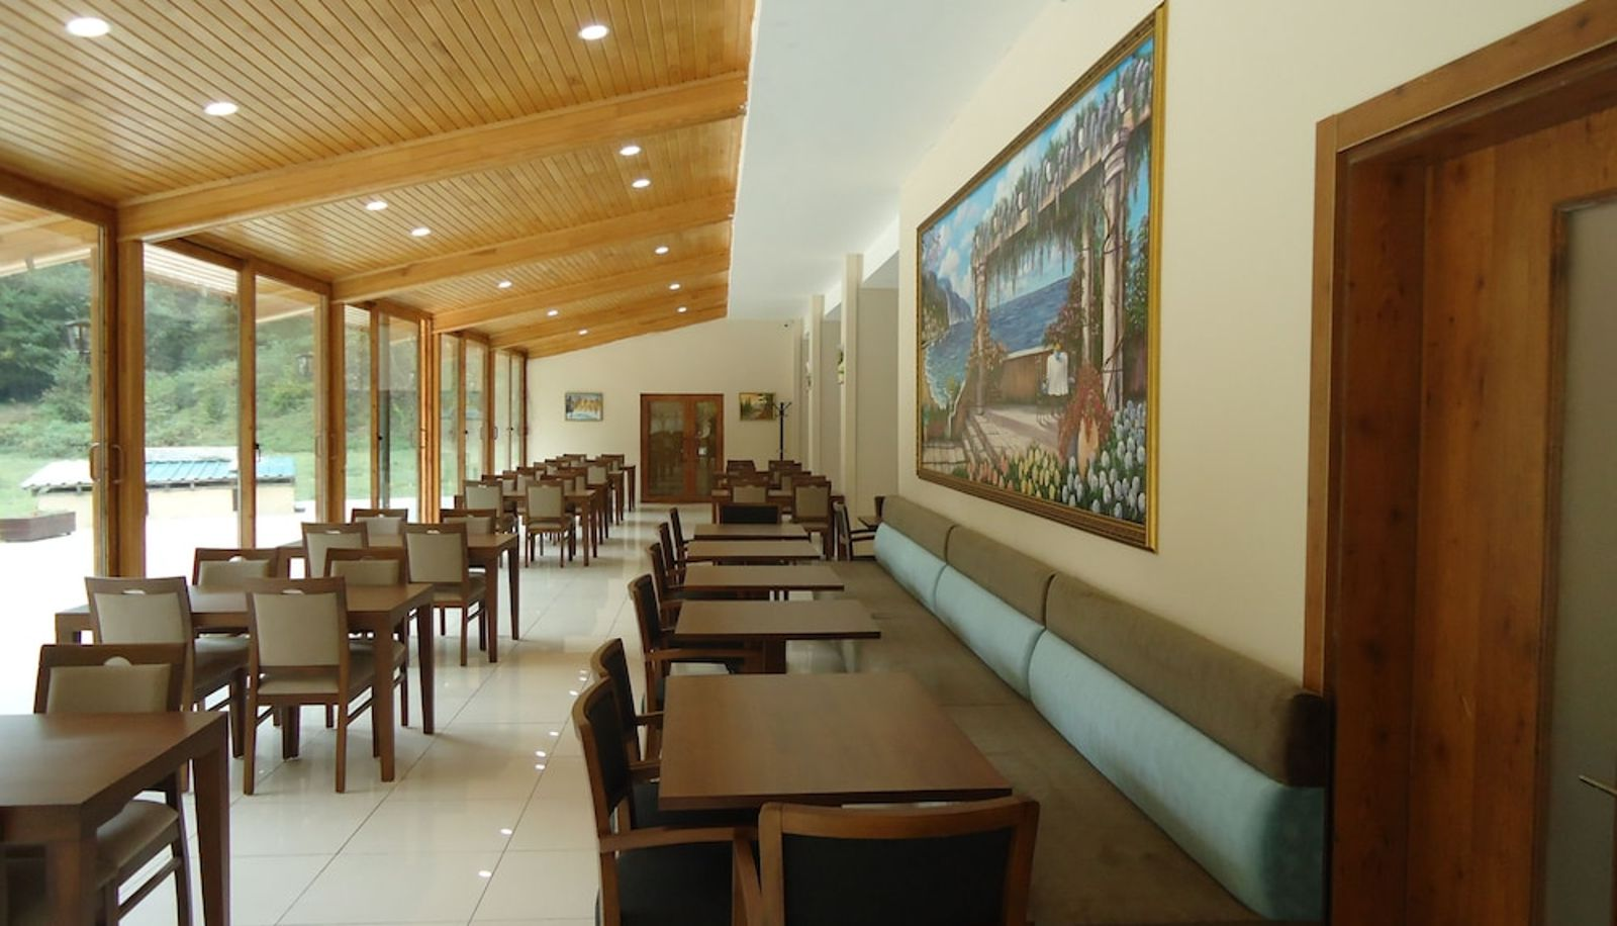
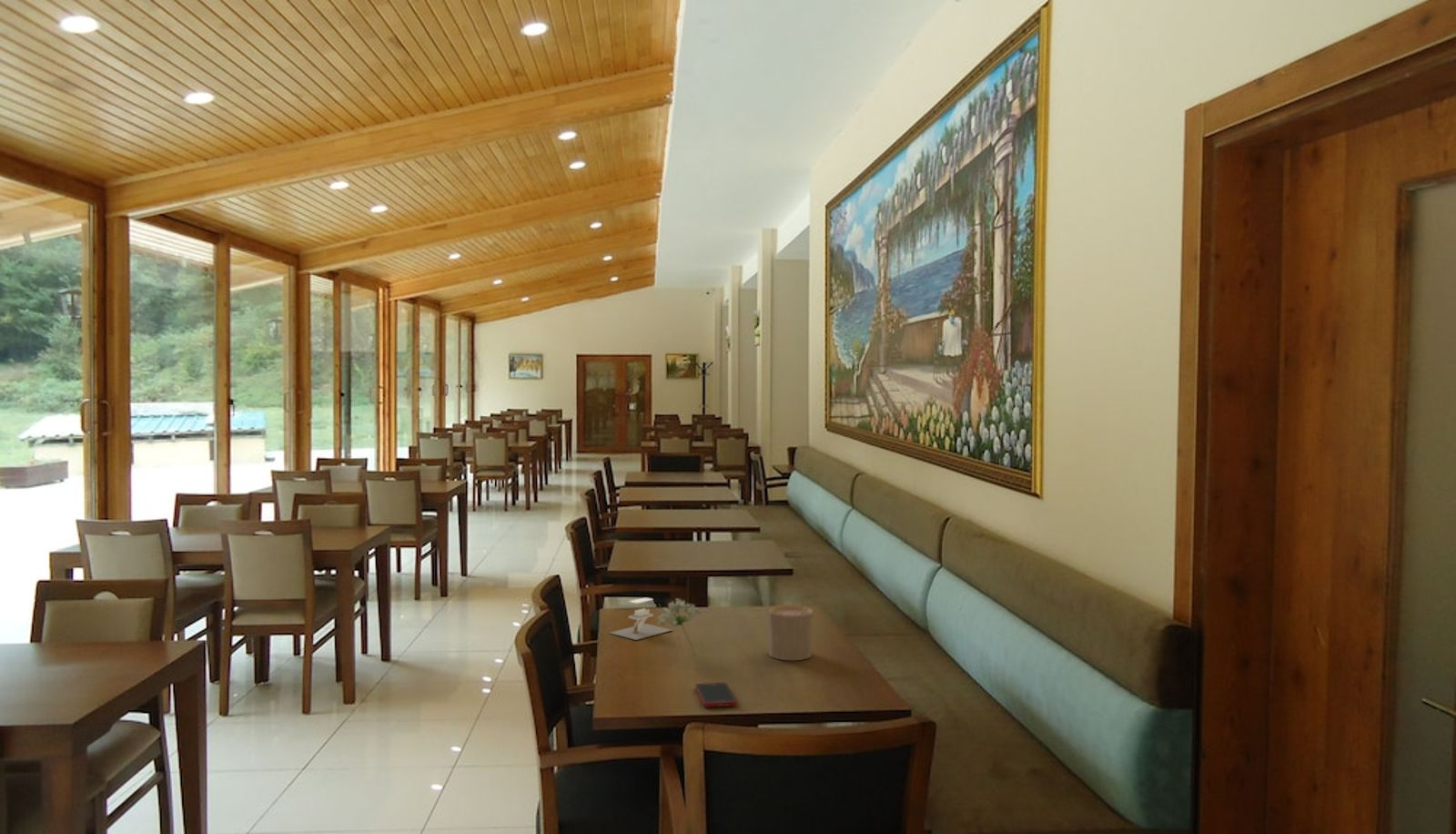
+ cup (790, 632)
+ cell phone (715, 694)
+ flower (679, 625)
+ napkin holder (641, 615)
